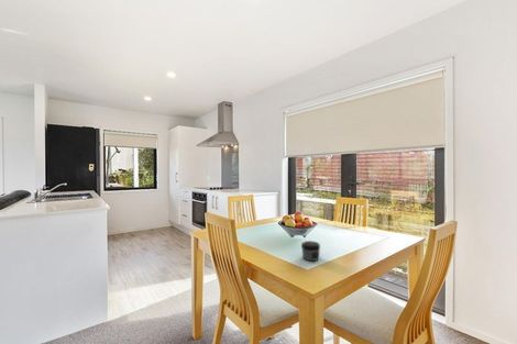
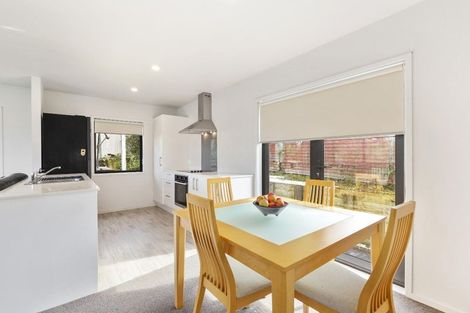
- jar (310, 251)
